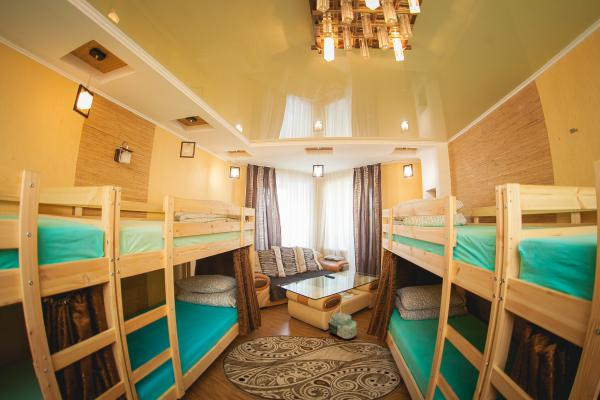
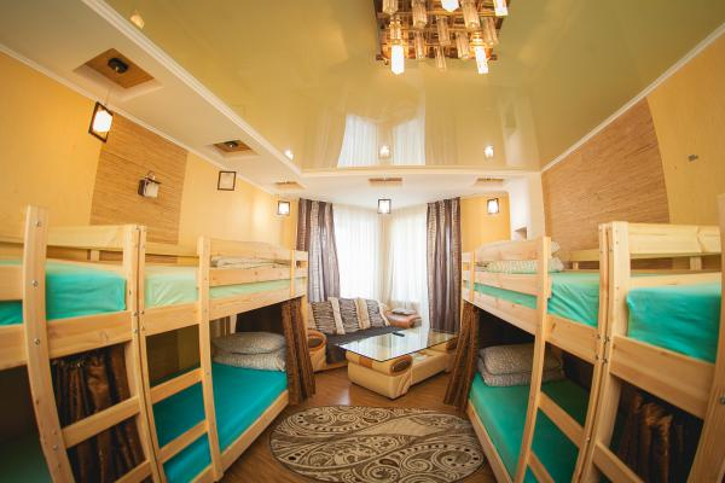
- backpack (343, 324)
